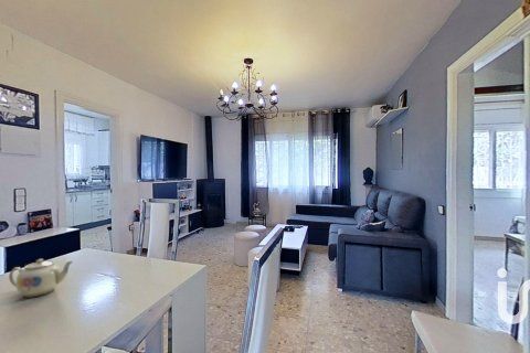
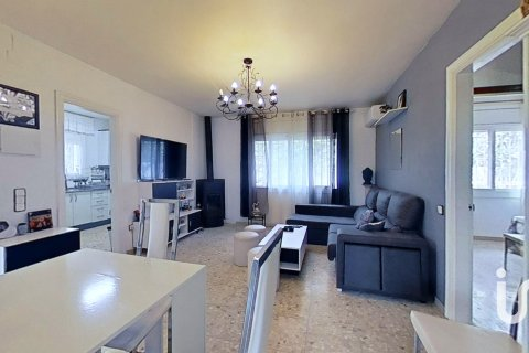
- teapot (42, 275)
